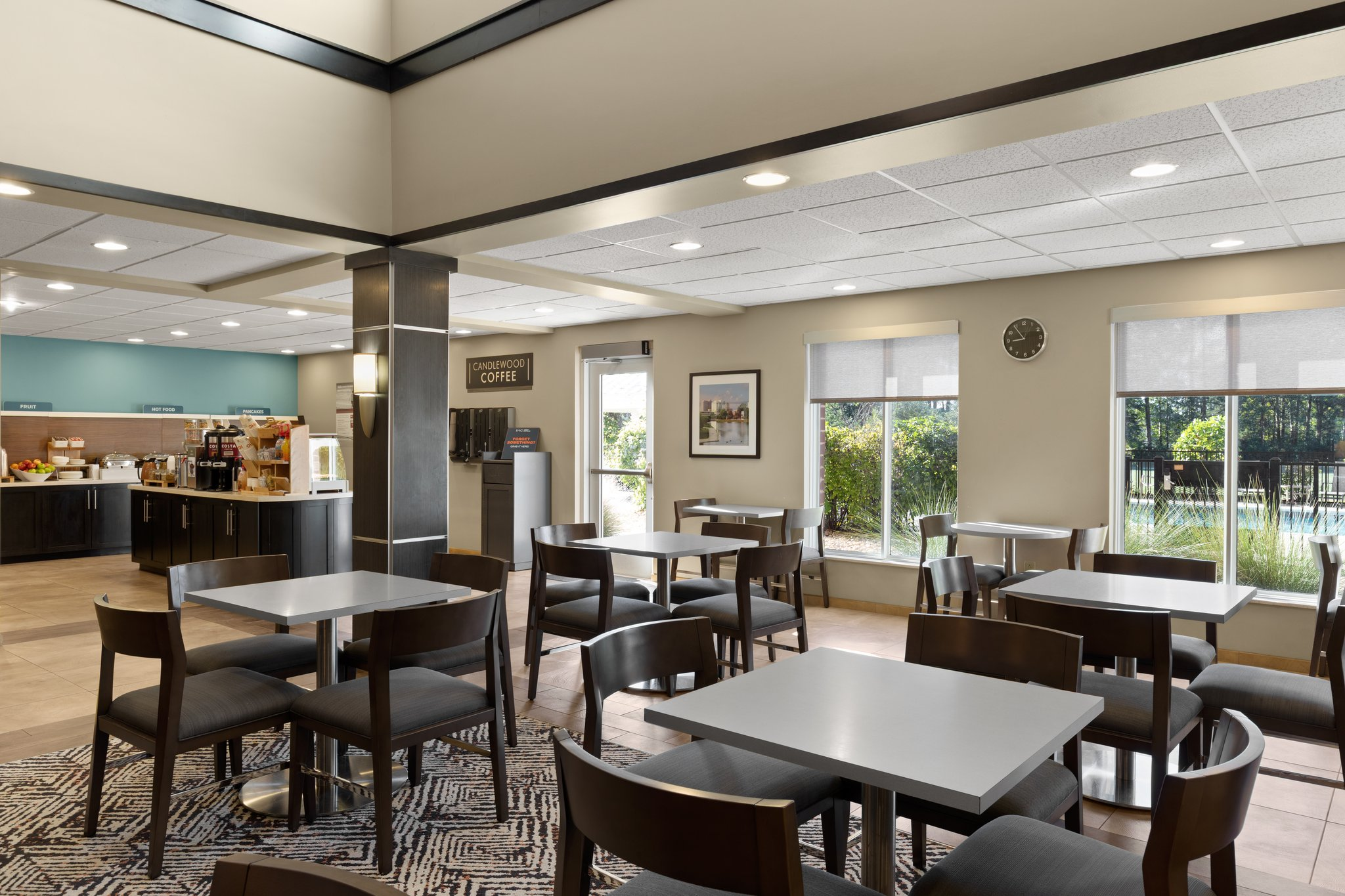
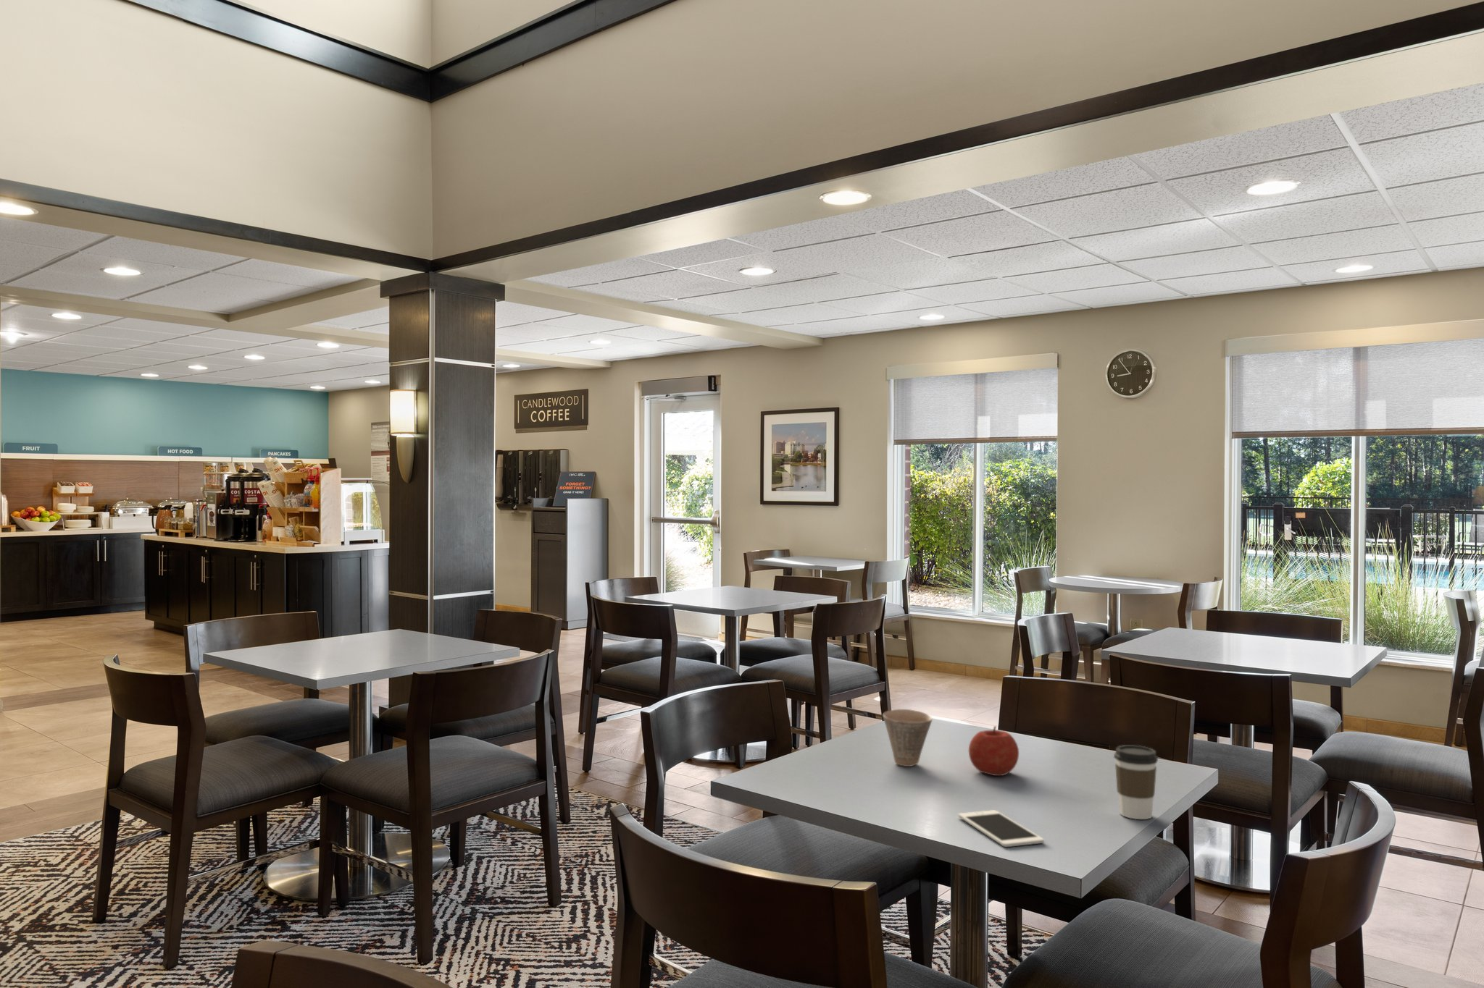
+ fruit (994, 749)
+ cell phone (1000, 827)
+ coffee cup (1135, 782)
+ cup (907, 739)
